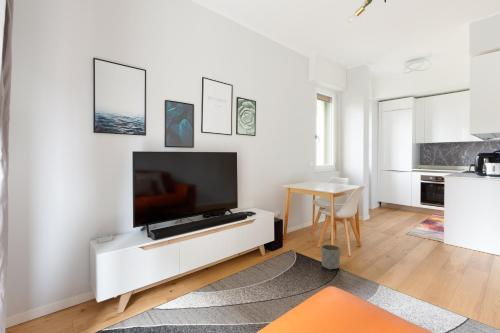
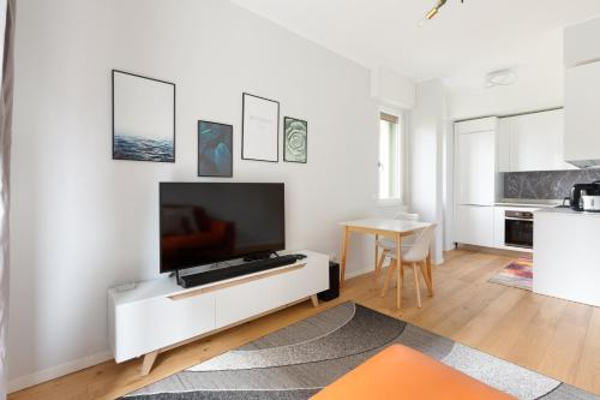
- planter (330, 256)
